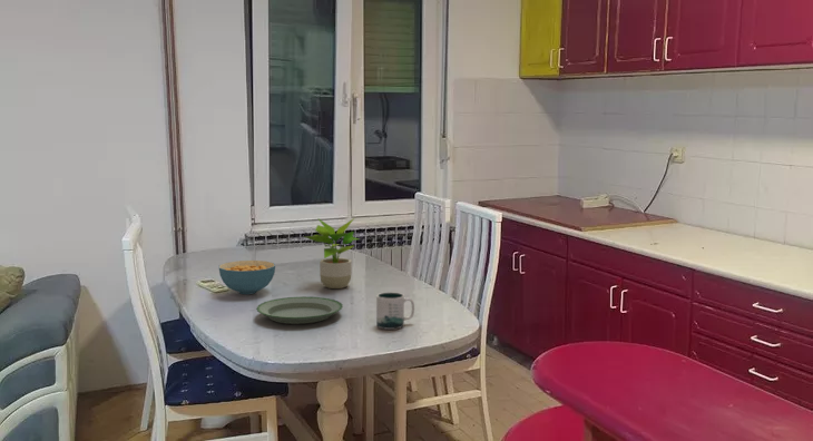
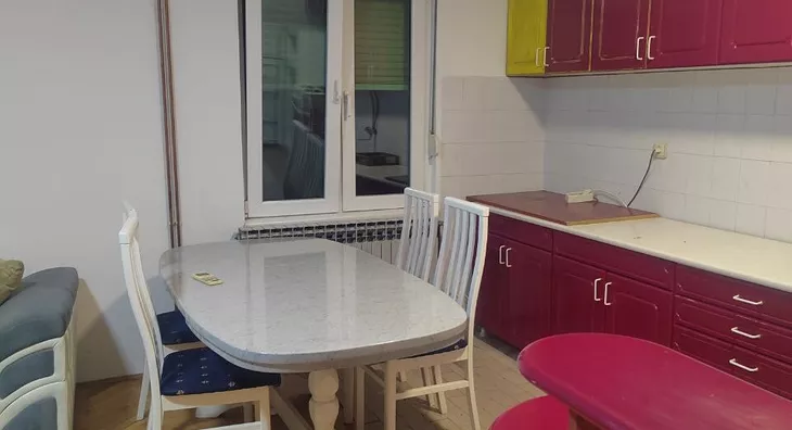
- mug (395, 310)
- plate (300, 311)
- cereal bowl (247, 278)
- potted plant (330, 253)
